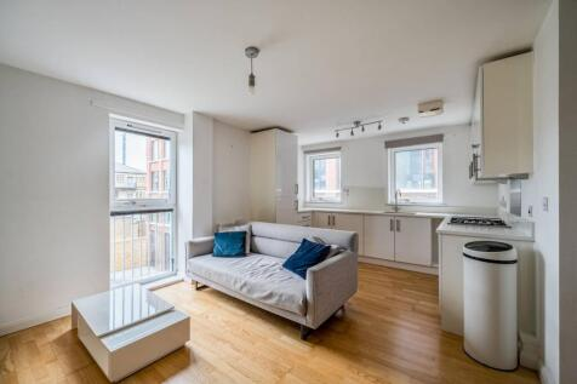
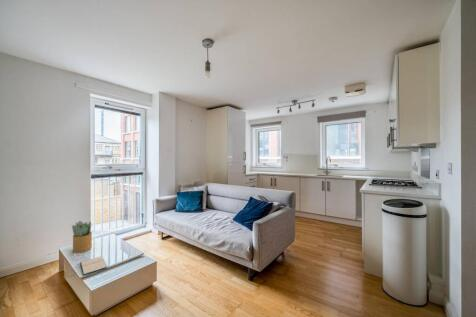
+ hardback book (93, 263)
+ potted plant (82, 235)
